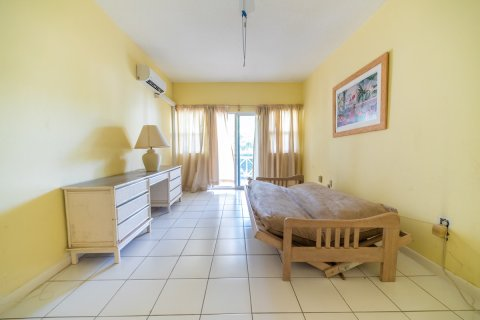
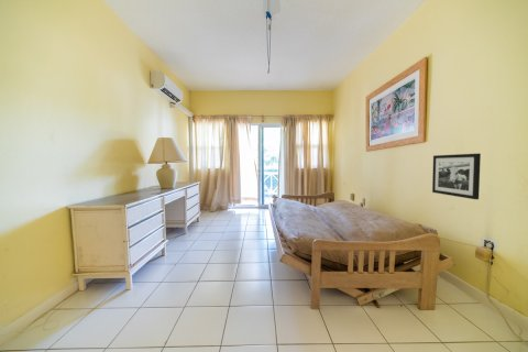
+ picture frame (453, 175)
